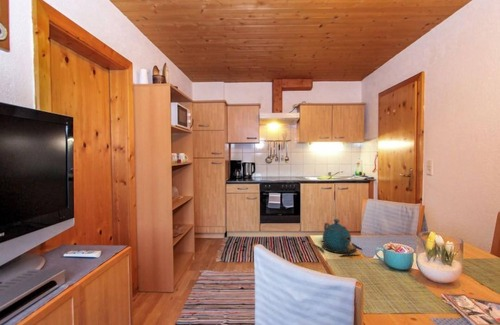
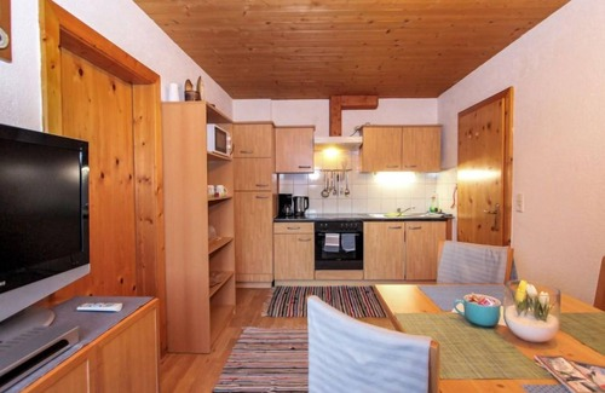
- teapot (337, 233)
